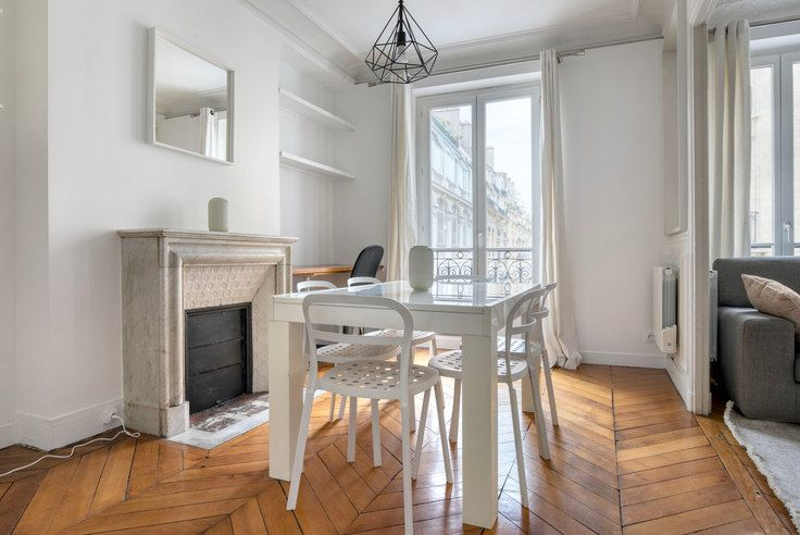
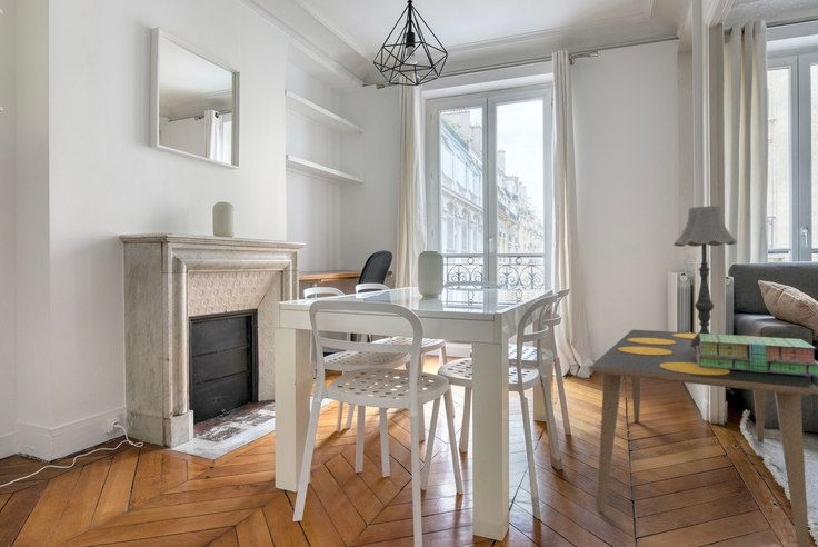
+ table lamp (704, 276)
+ stack of books (751, 351)
+ side table (699, 384)
